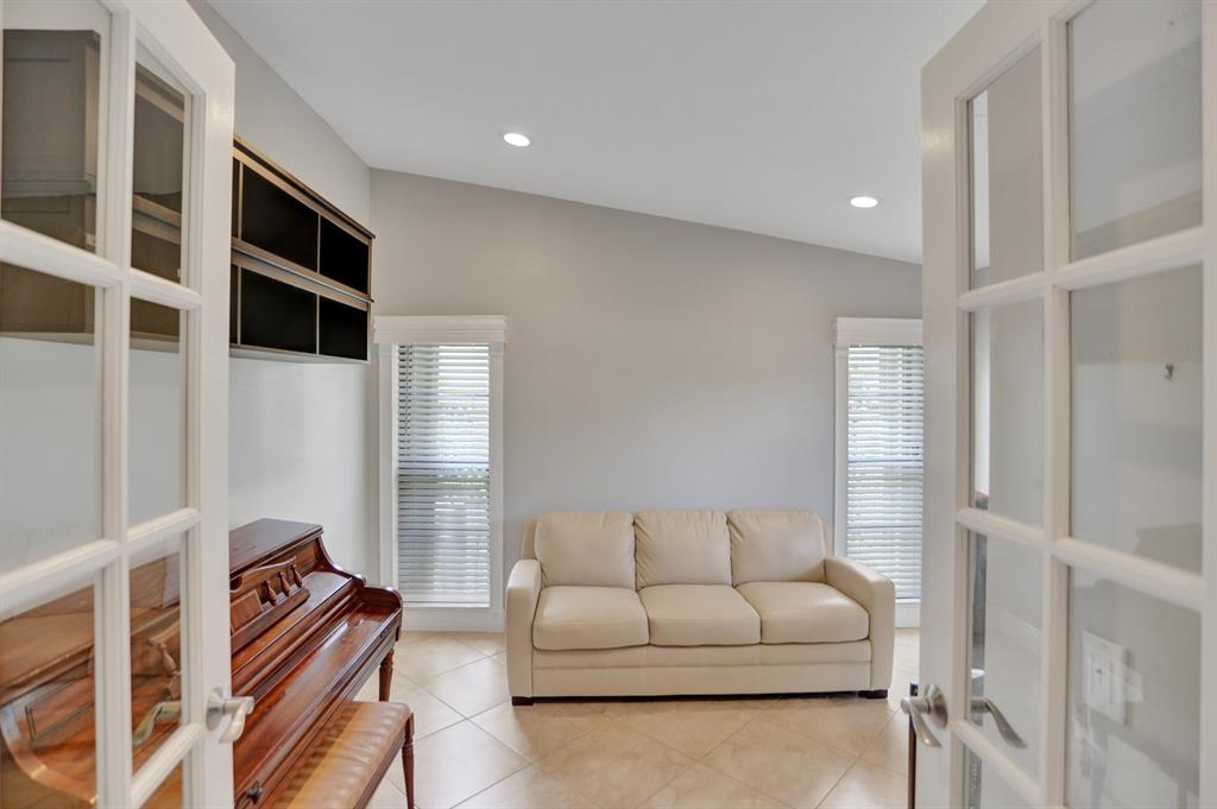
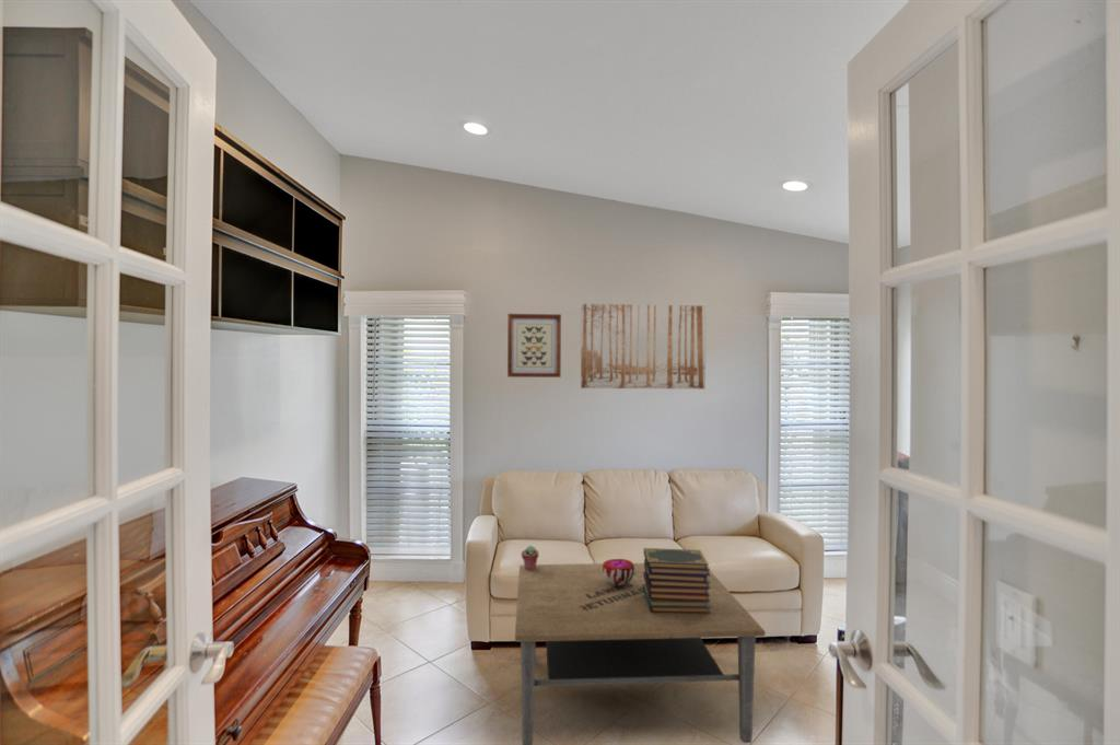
+ wall art (643, 347)
+ coffee table (625, 643)
+ book stack (675, 579)
+ wall art (534, 346)
+ potted succulent (529, 556)
+ decorative bowl (618, 573)
